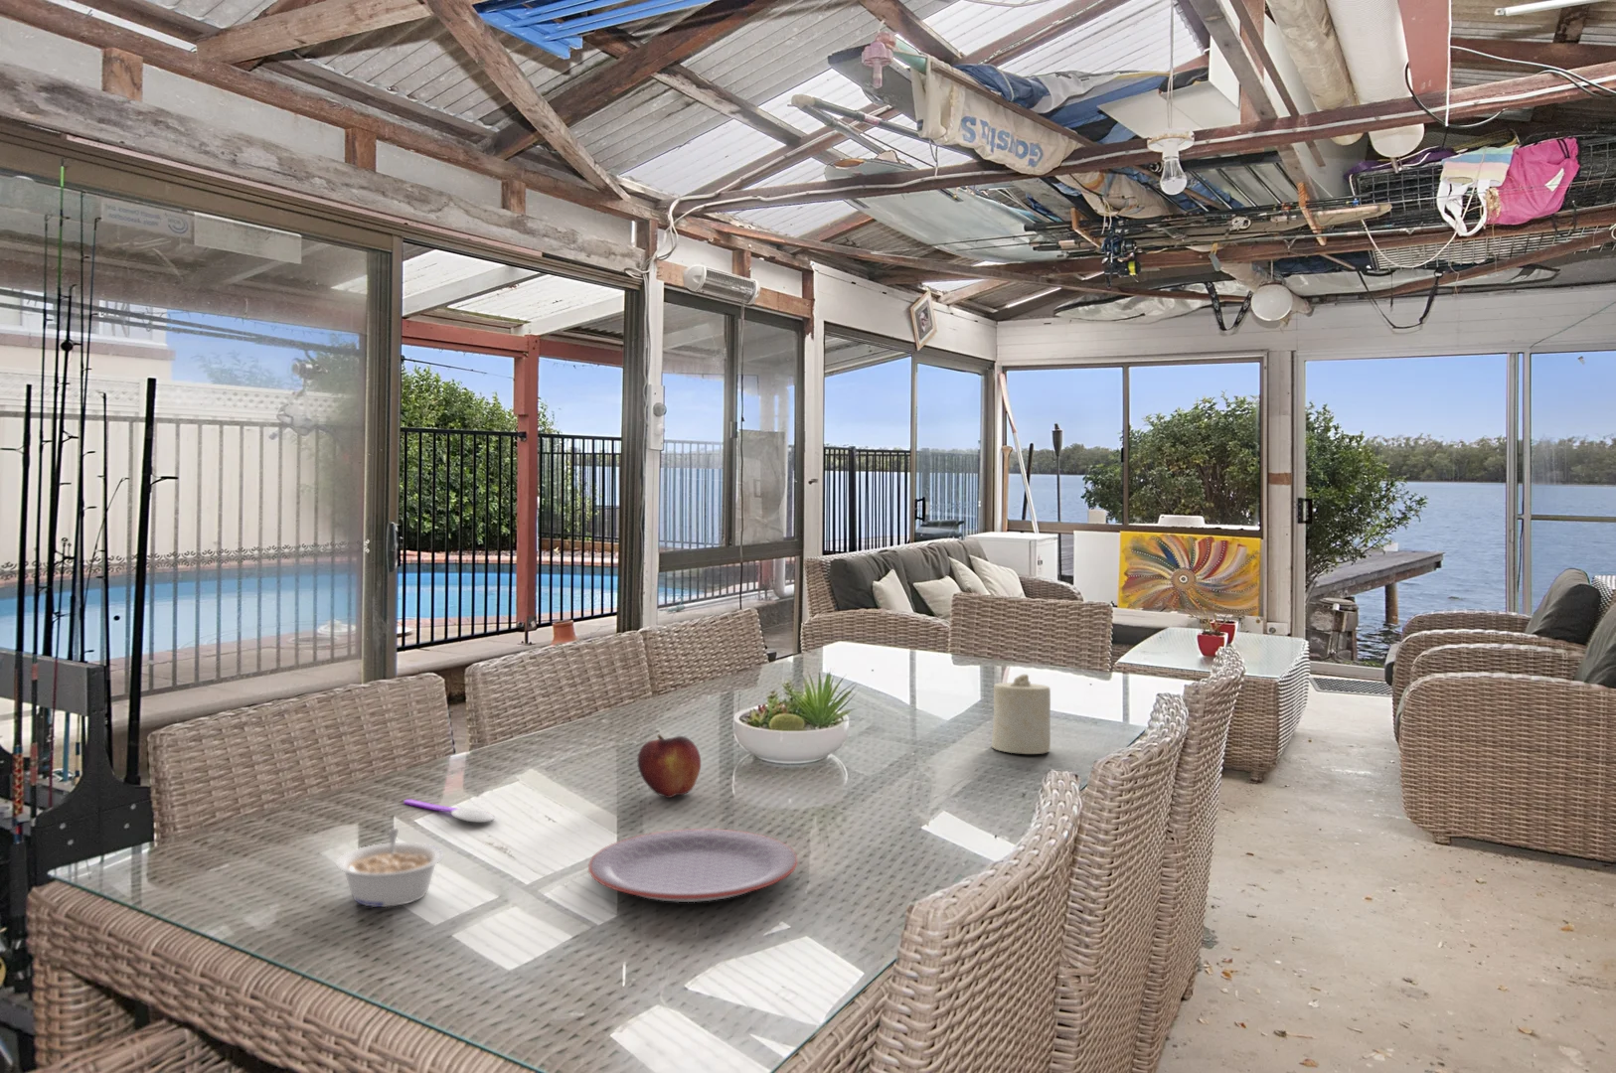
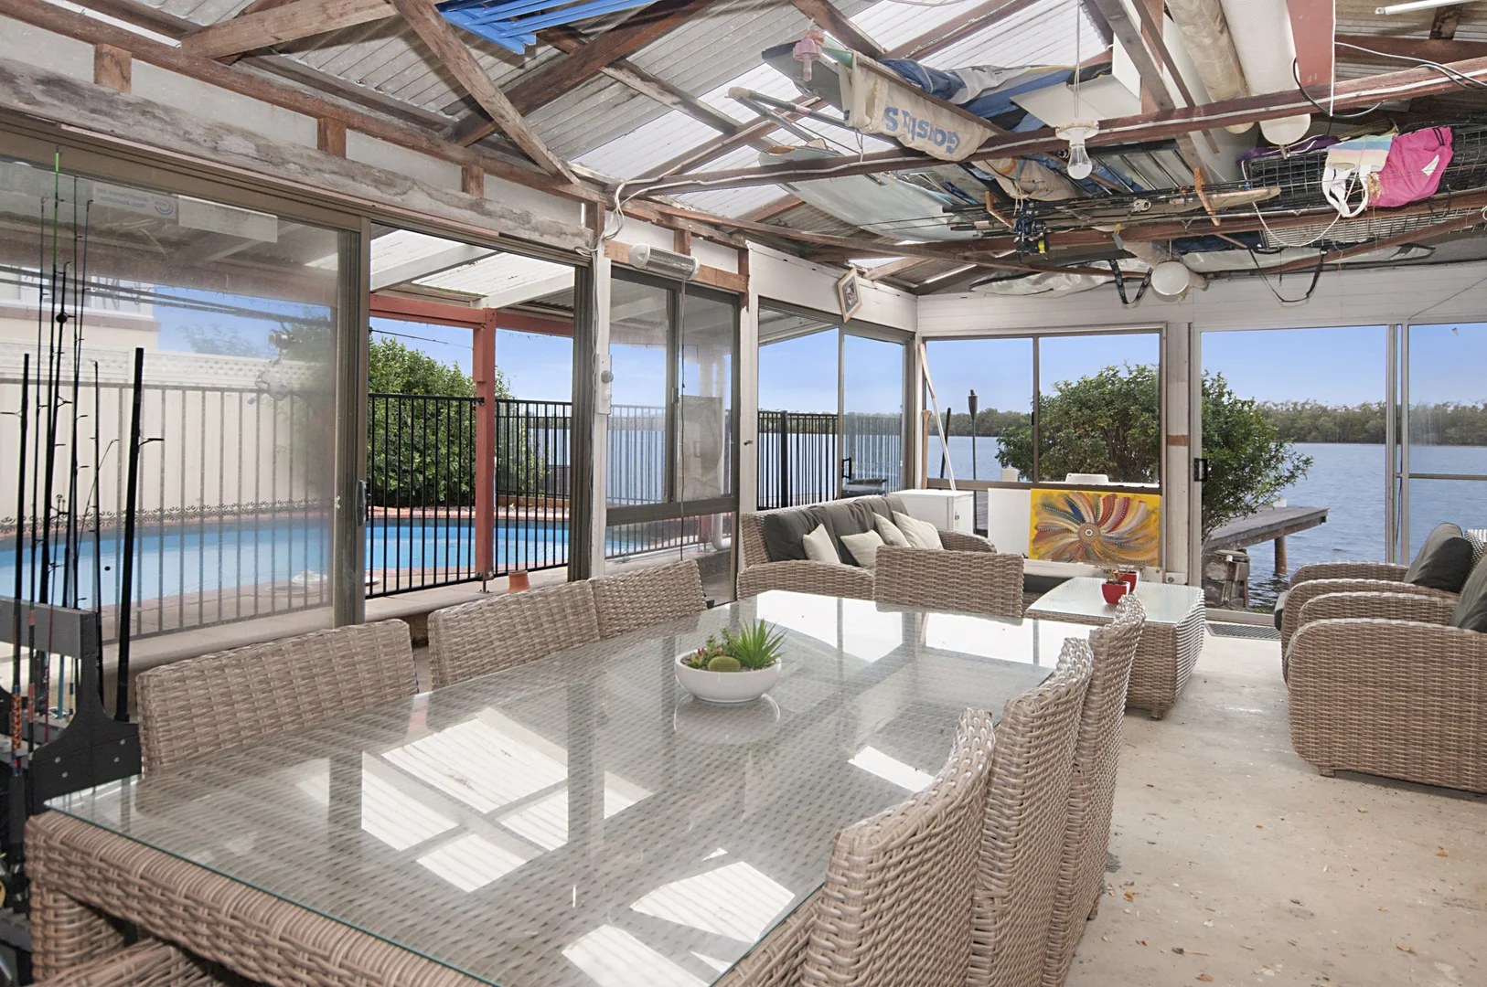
- plate (694, 866)
- candle (1019, 710)
- legume (388, 872)
- spoon (447, 807)
- fruit (670, 764)
